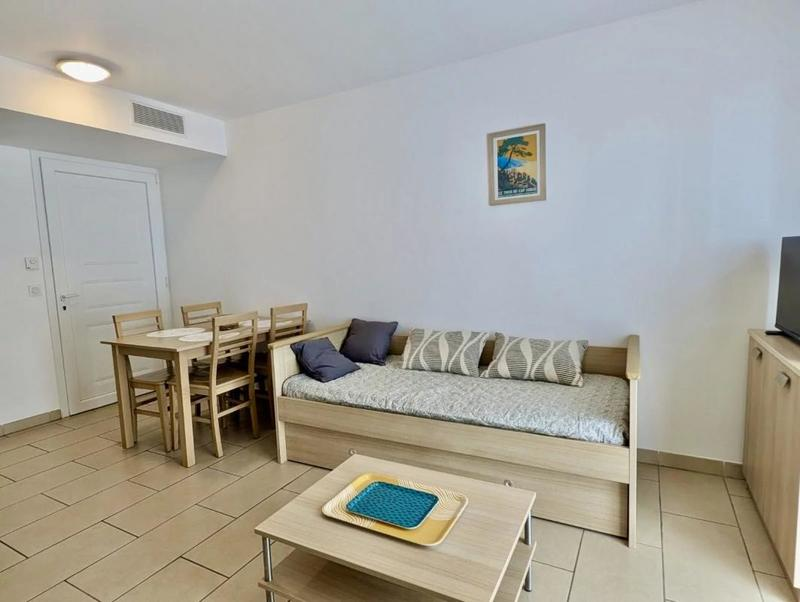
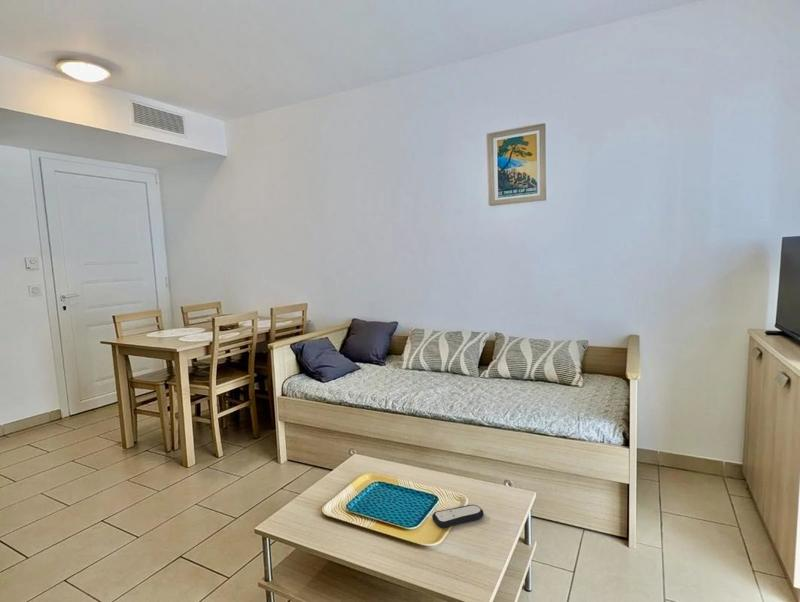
+ remote control (458, 515)
